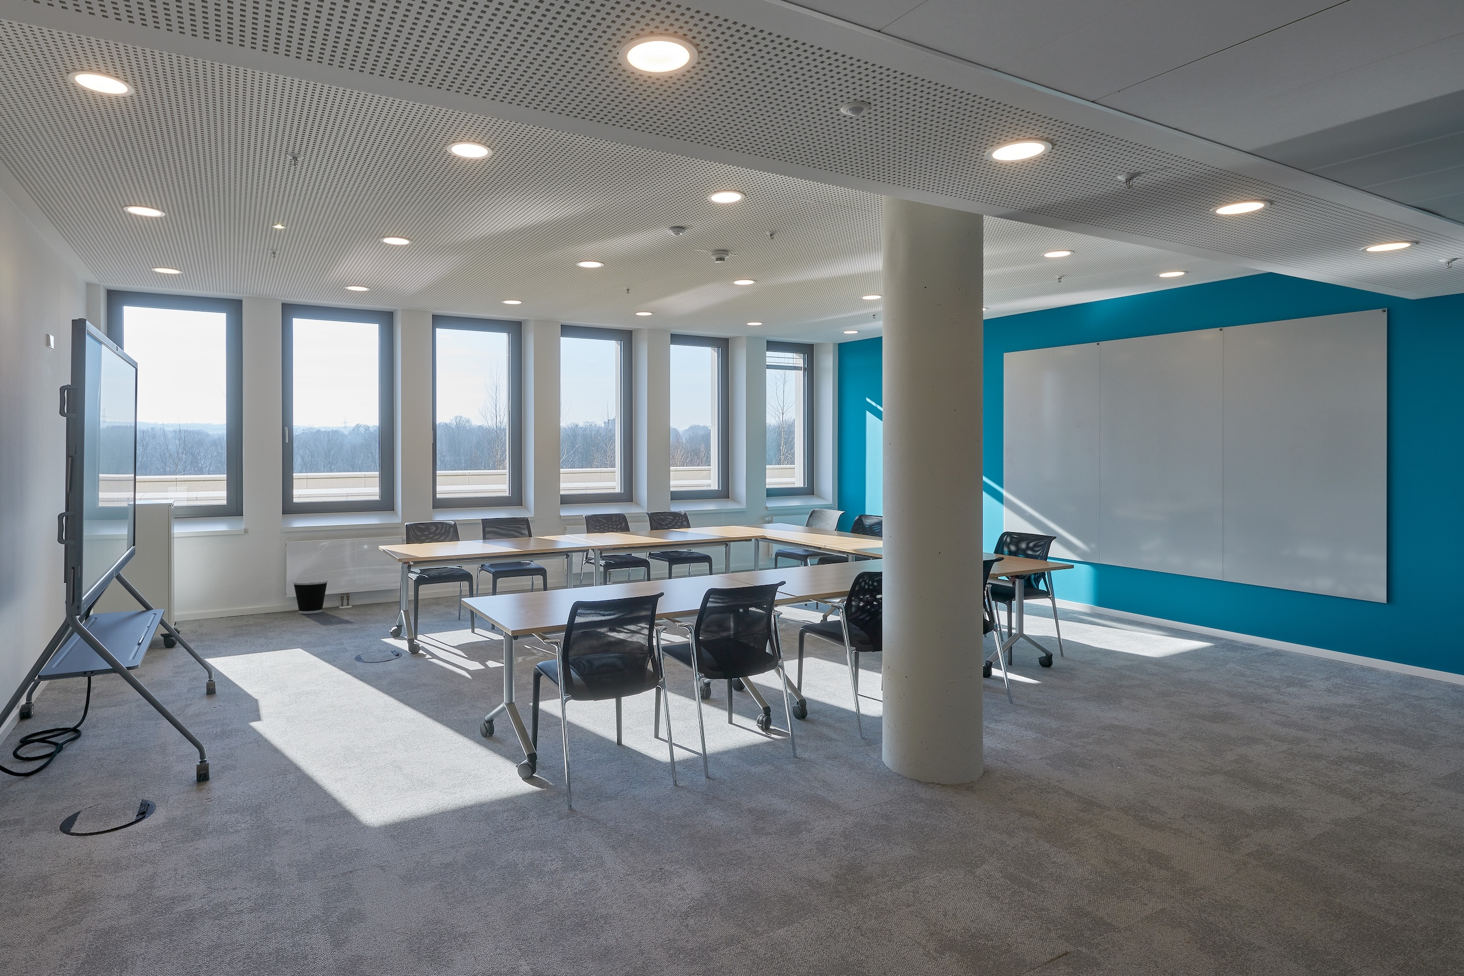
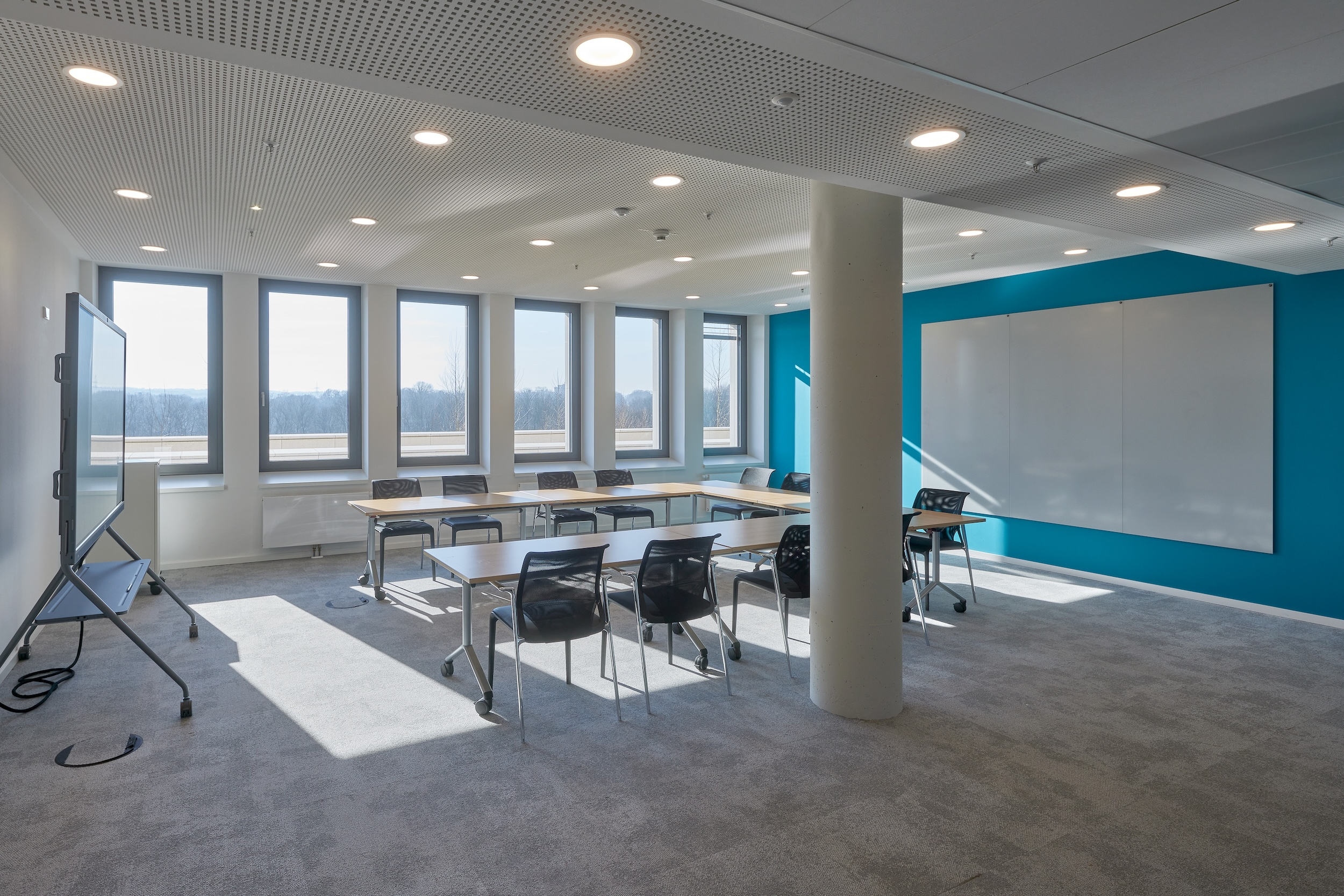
- wastebasket (310, 597)
